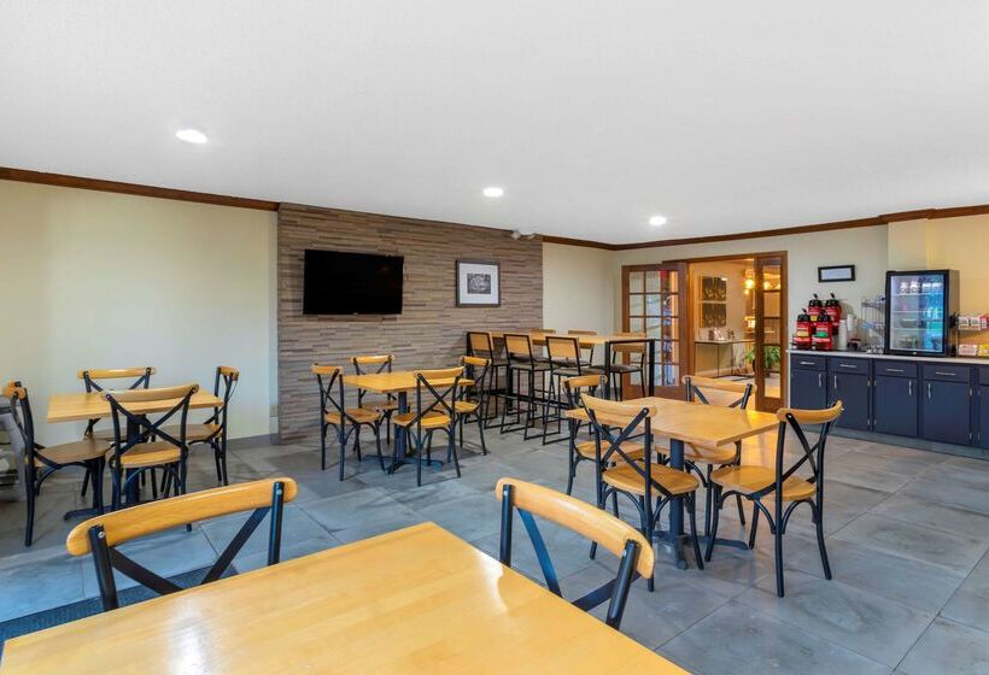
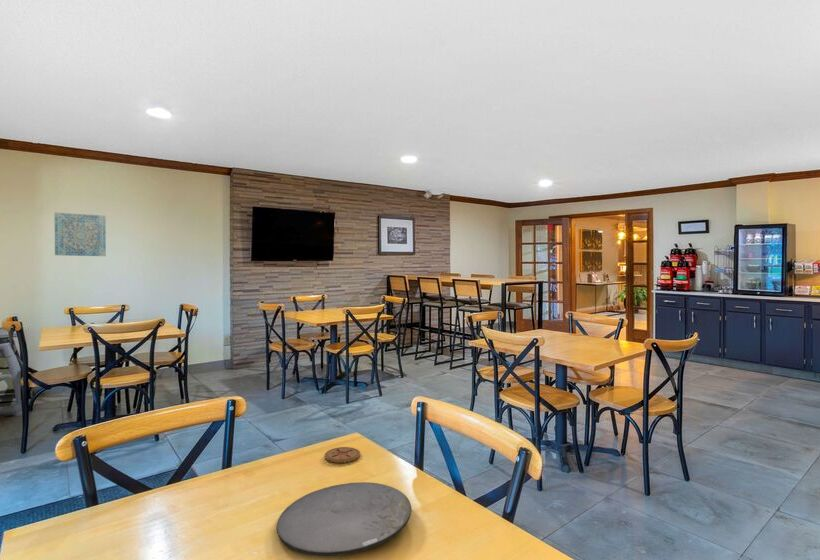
+ coaster (342, 454)
+ plate (345, 514)
+ wall art (80, 235)
